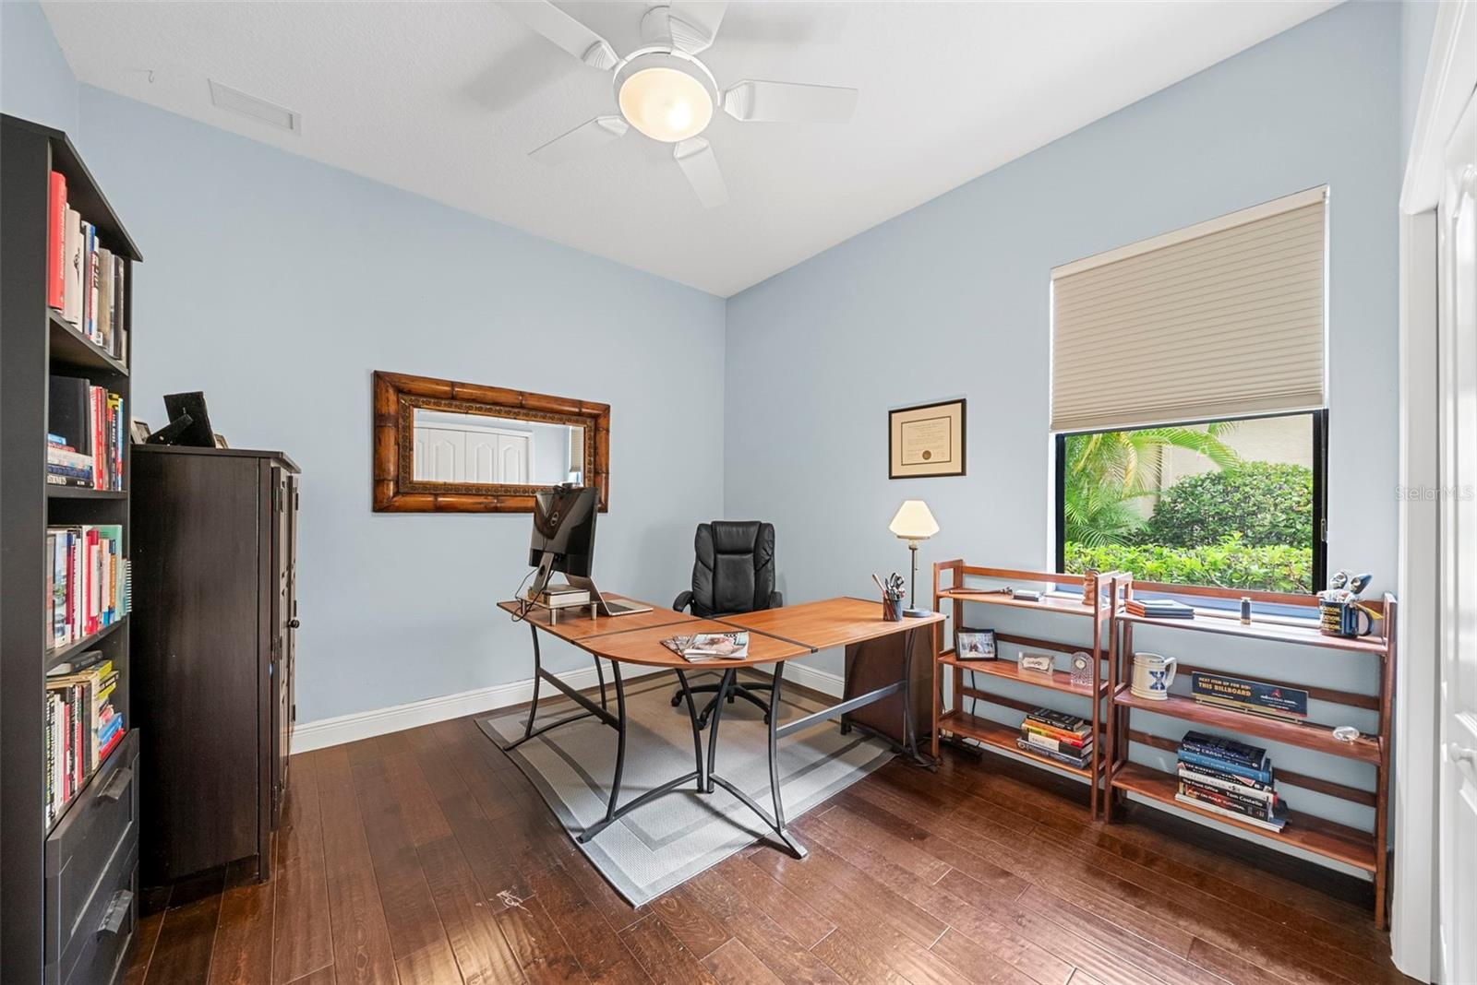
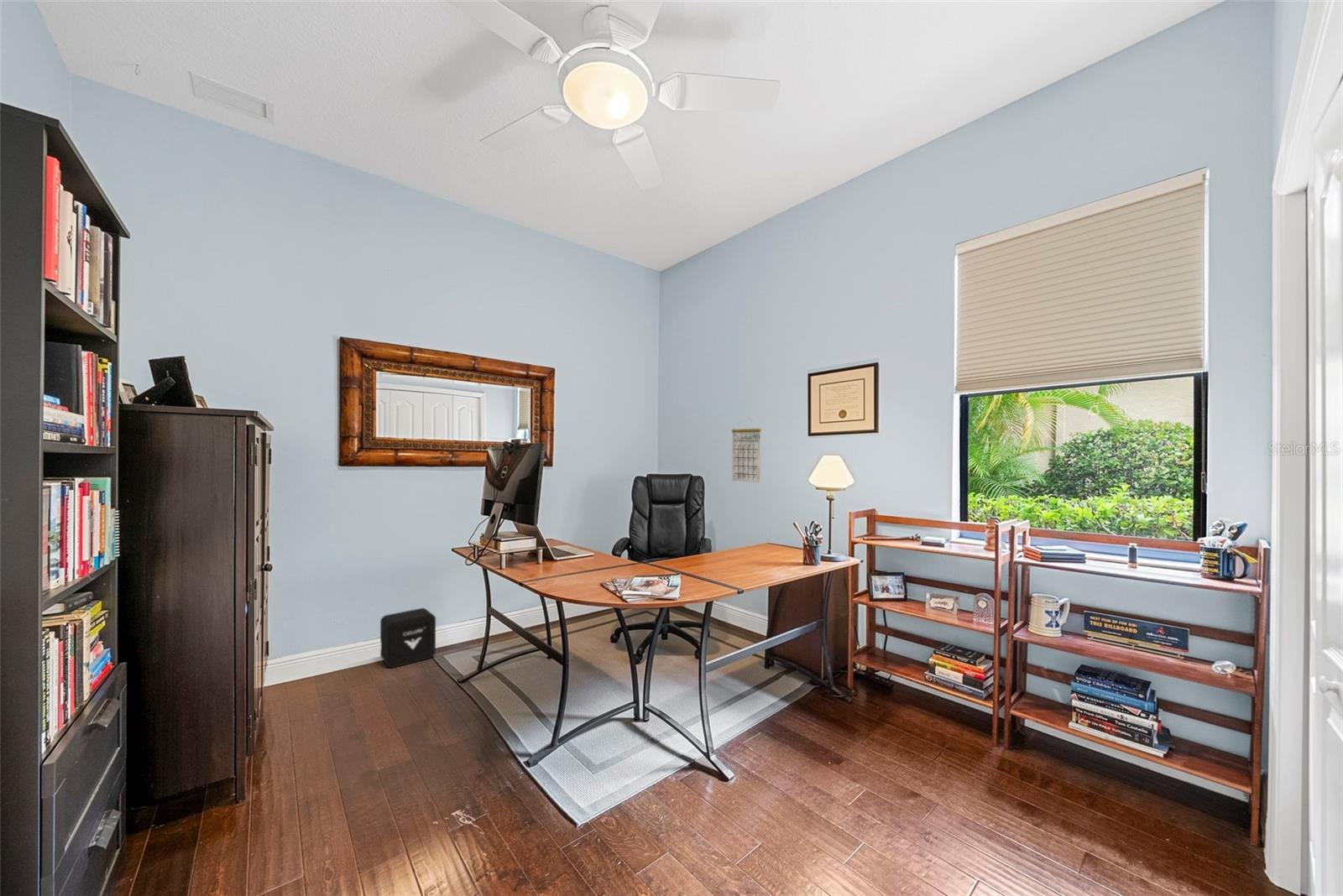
+ calendar (745, 449)
+ air purifier (408, 637)
